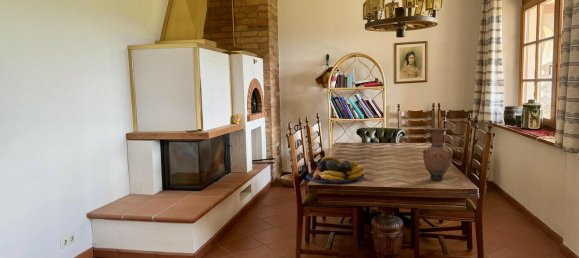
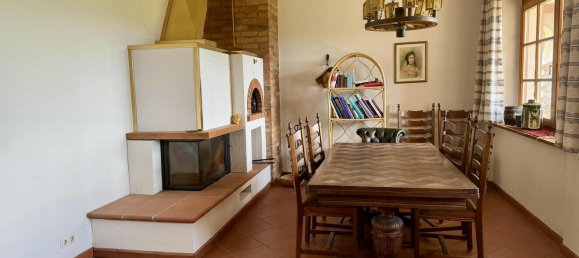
- vase (437, 153)
- fruit bowl (334, 166)
